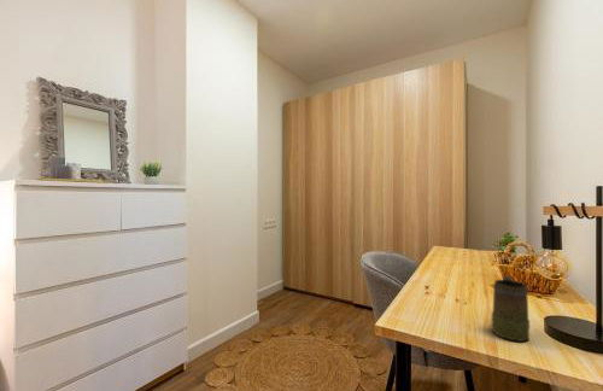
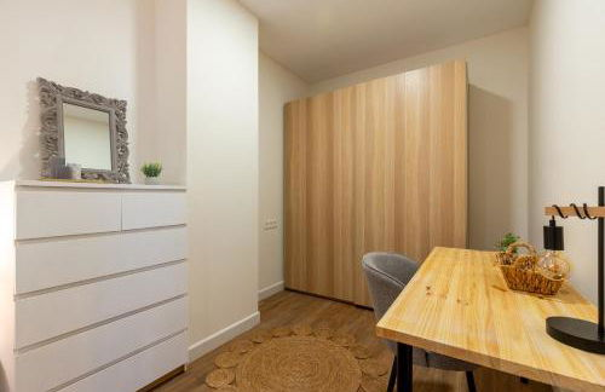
- mug (509, 305)
